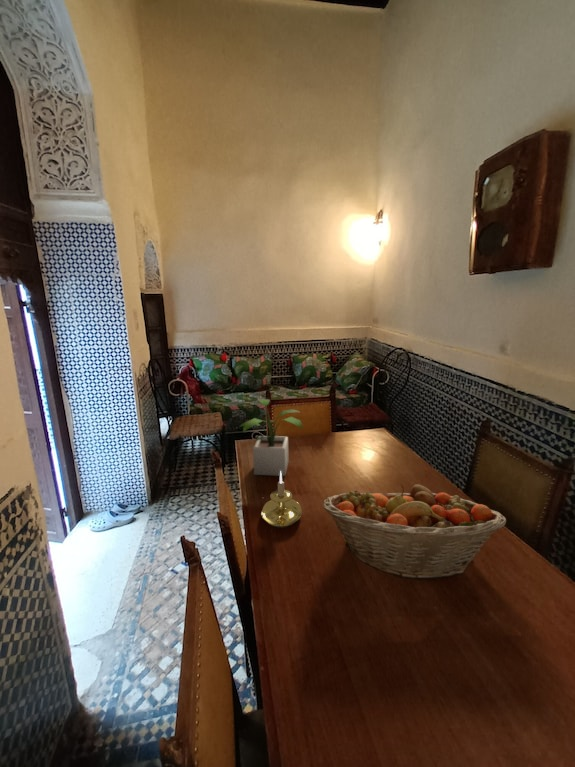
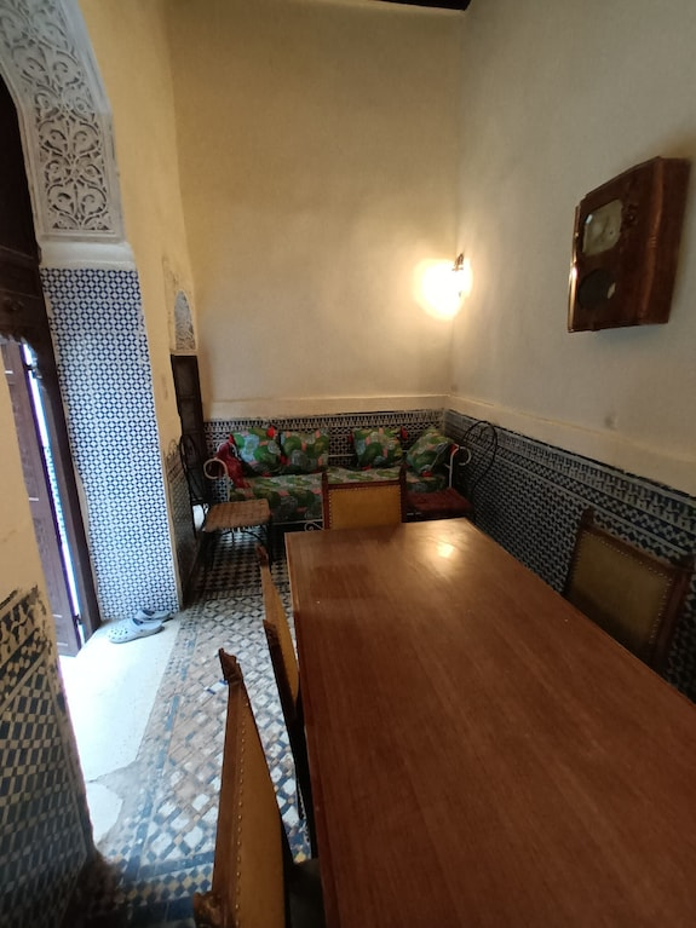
- fruit basket (407, 520)
- potted plant (272, 437)
- candle holder (280, 495)
